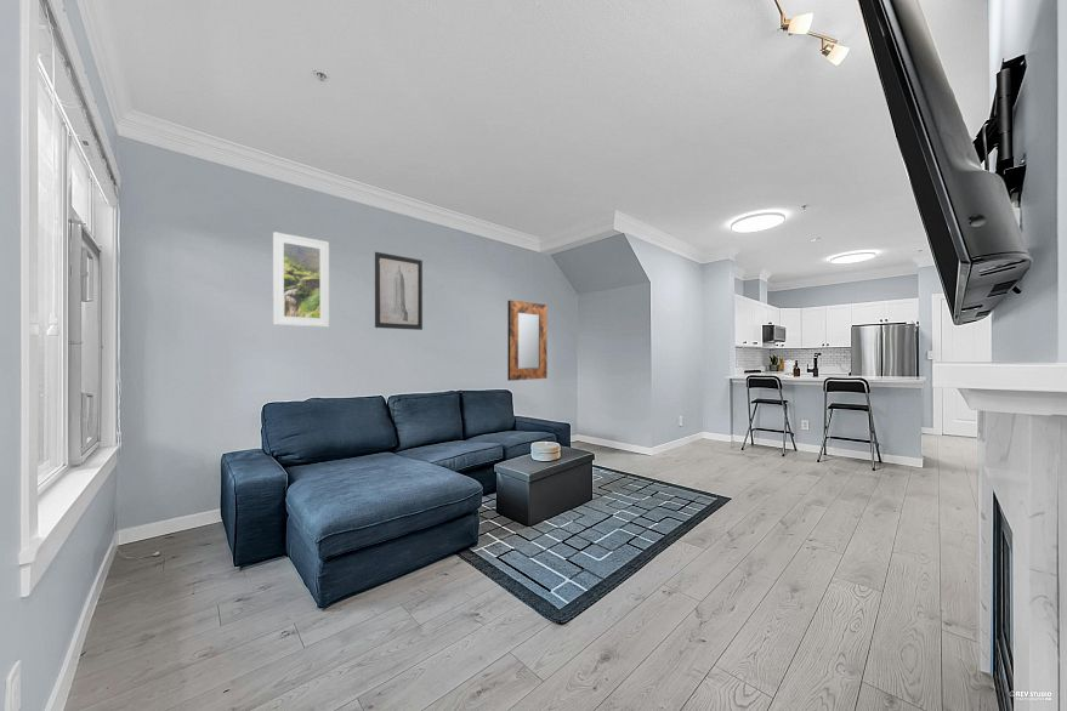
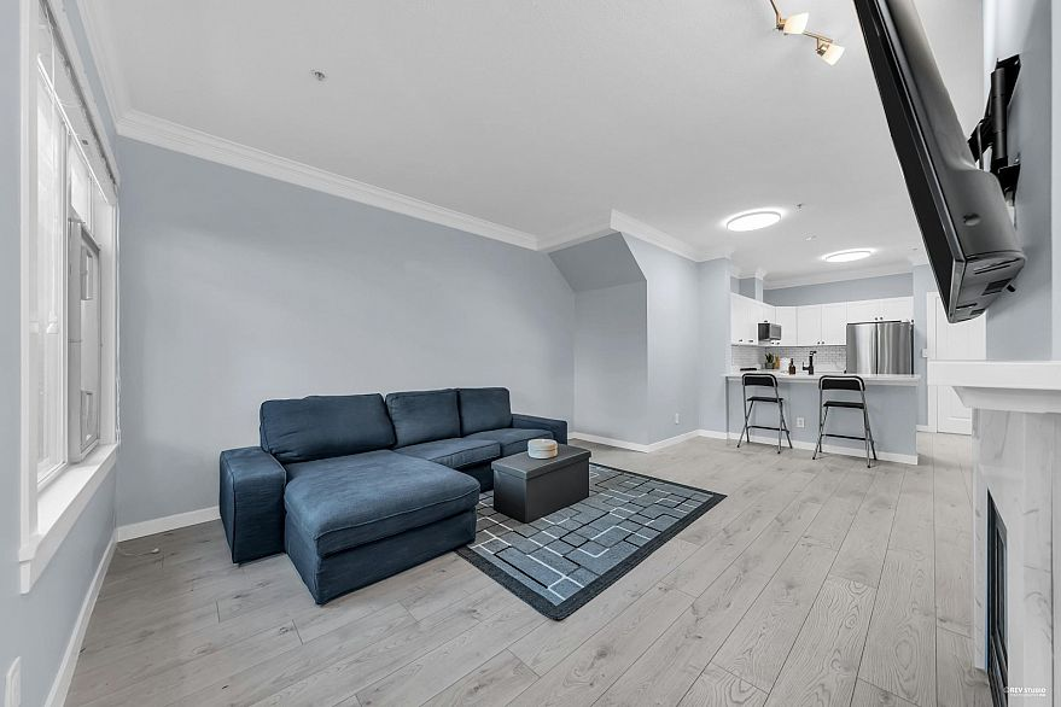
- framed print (301, 281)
- wall art (399, 292)
- home mirror (528, 341)
